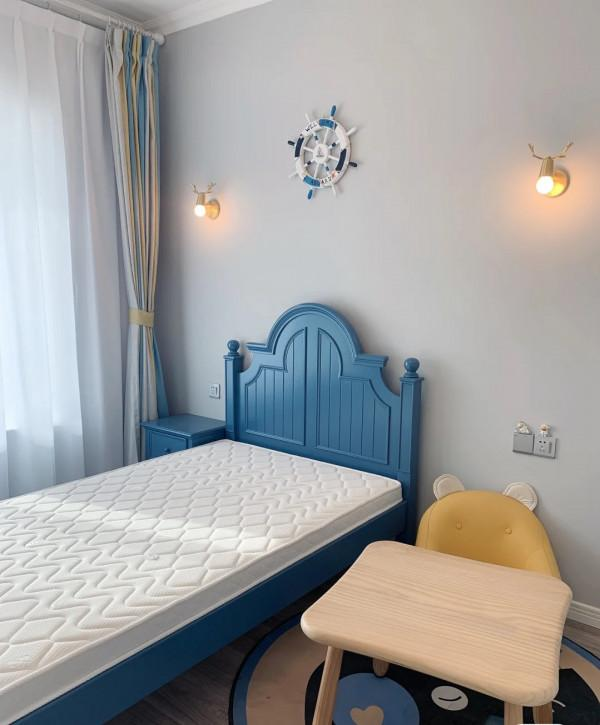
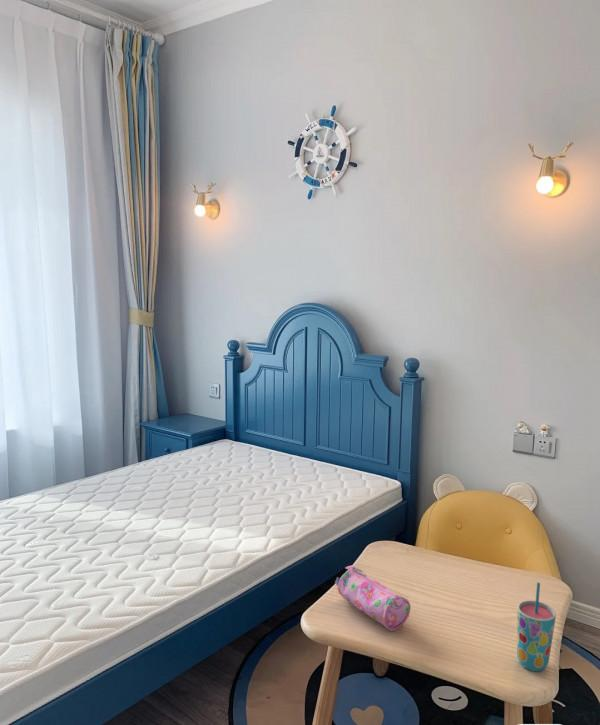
+ pencil case (371, 596)
+ cup (535, 623)
